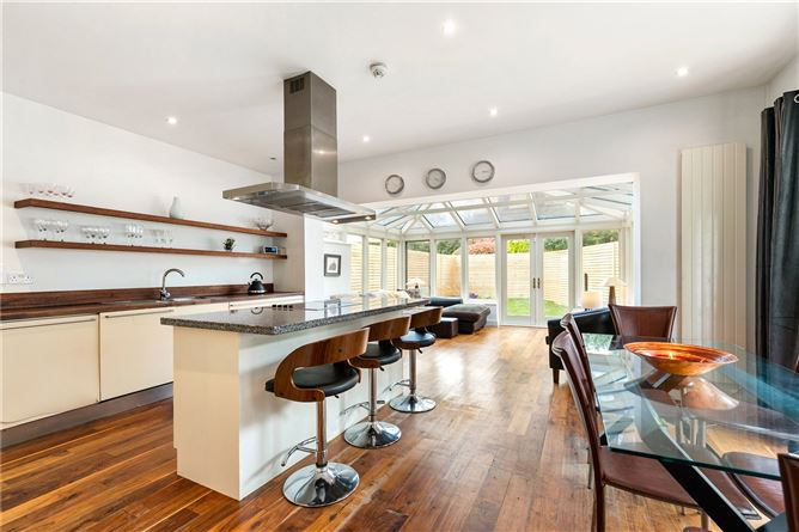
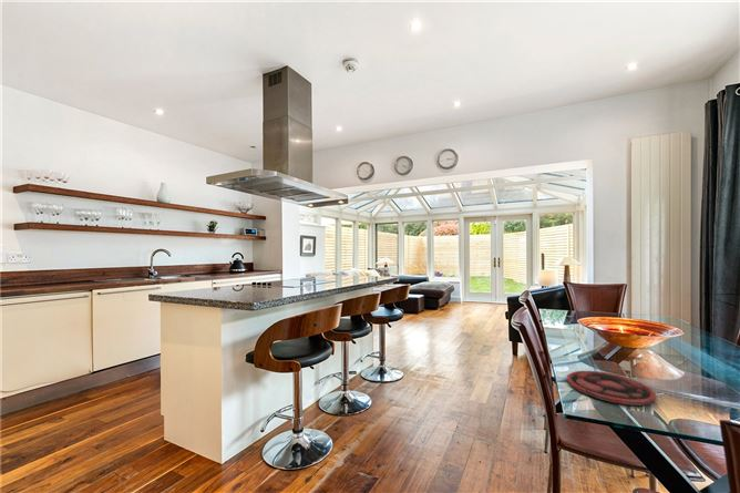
+ plate (608, 386)
